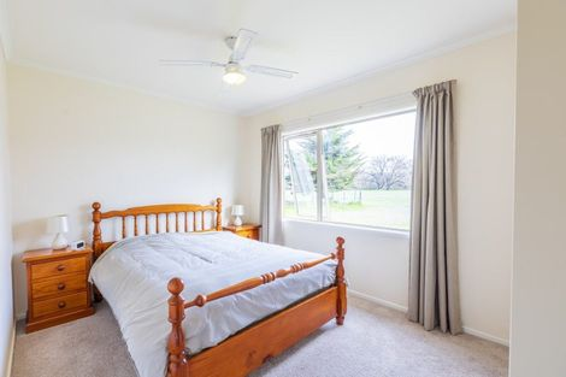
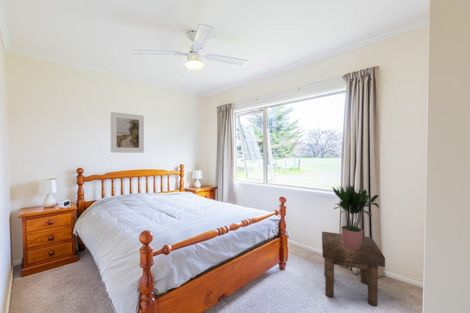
+ stool (348, 265)
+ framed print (128, 133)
+ potted plant (355, 214)
